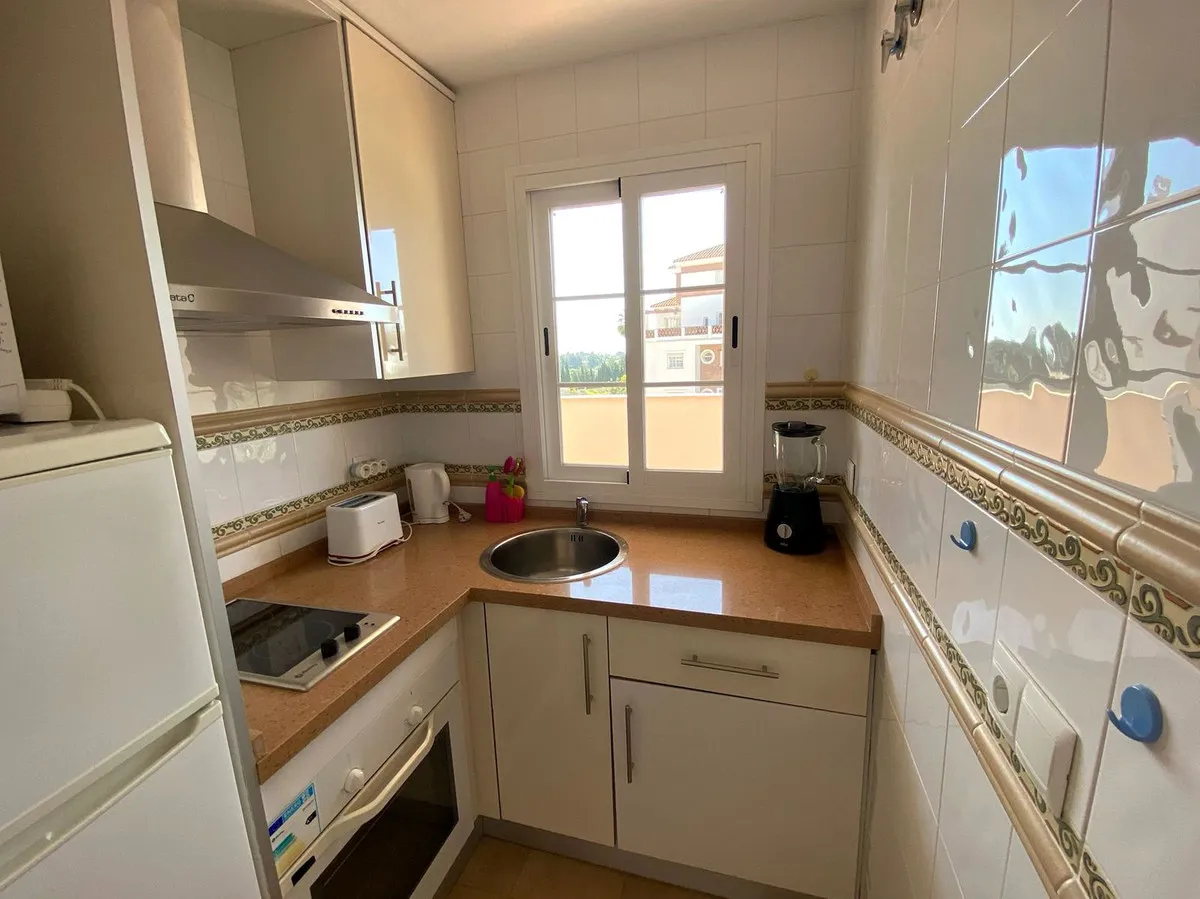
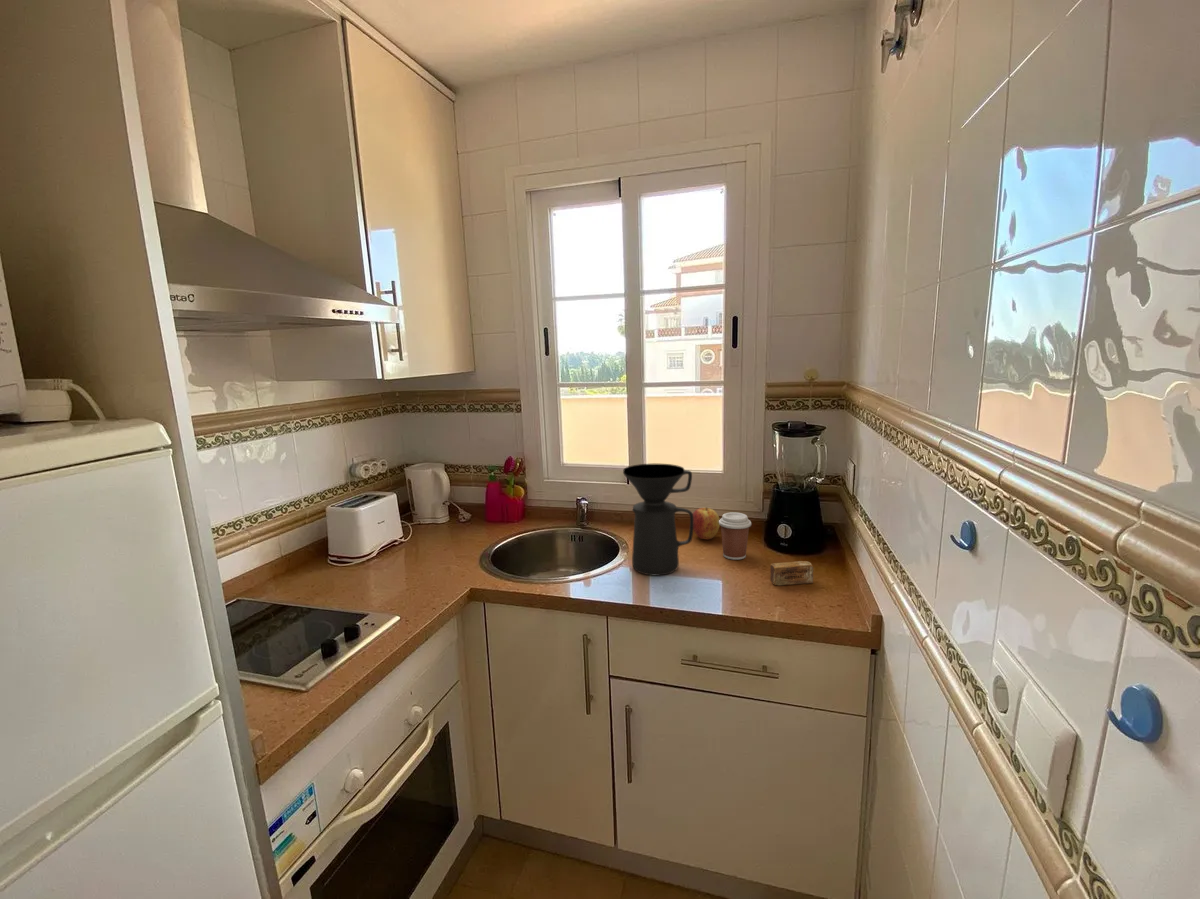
+ coffee maker (654, 519)
+ coffee cup (734, 535)
+ apple (705, 522)
+ soap bar (791, 573)
